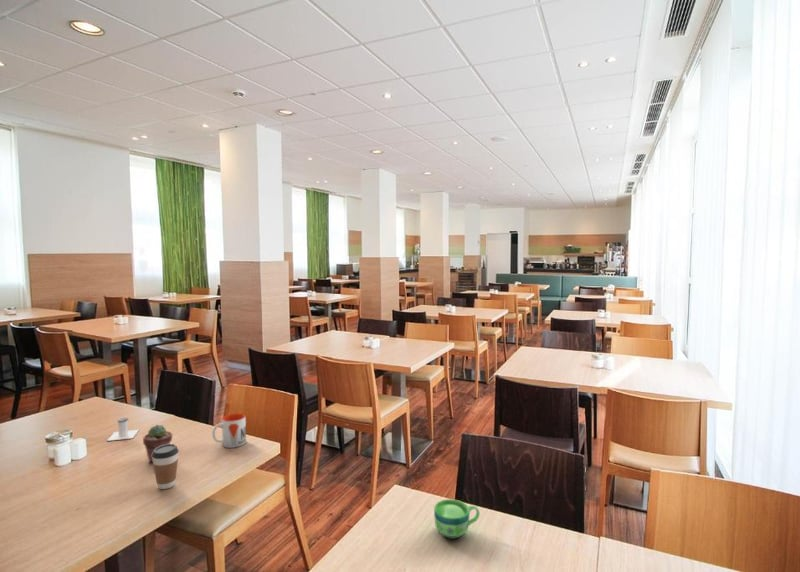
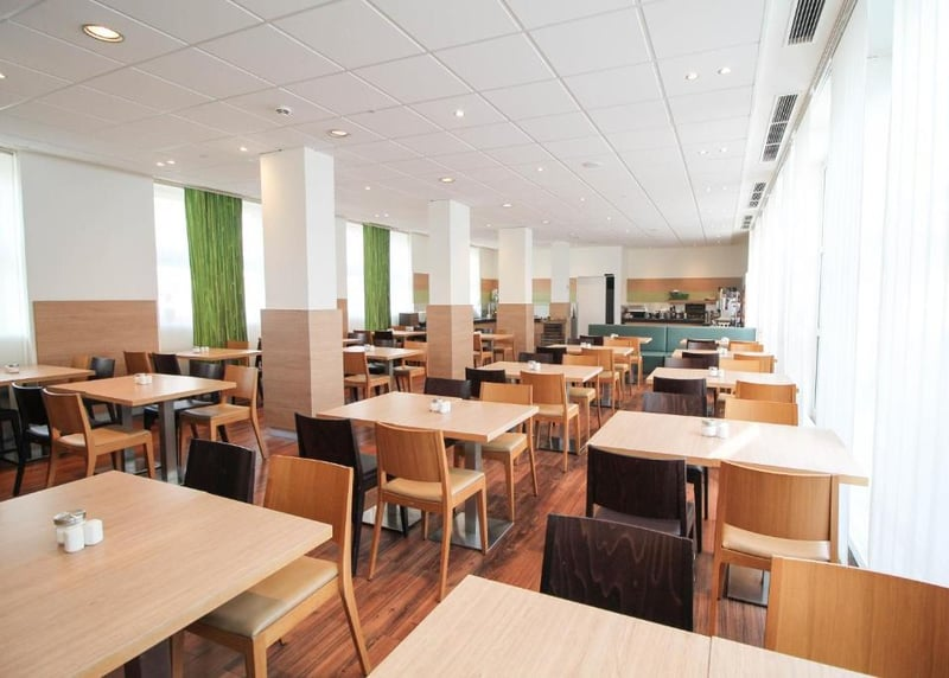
- salt shaker (123, 427)
- mug (229, 431)
- coffee cup (165, 466)
- potted succulent (157, 442)
- cup (456, 518)
